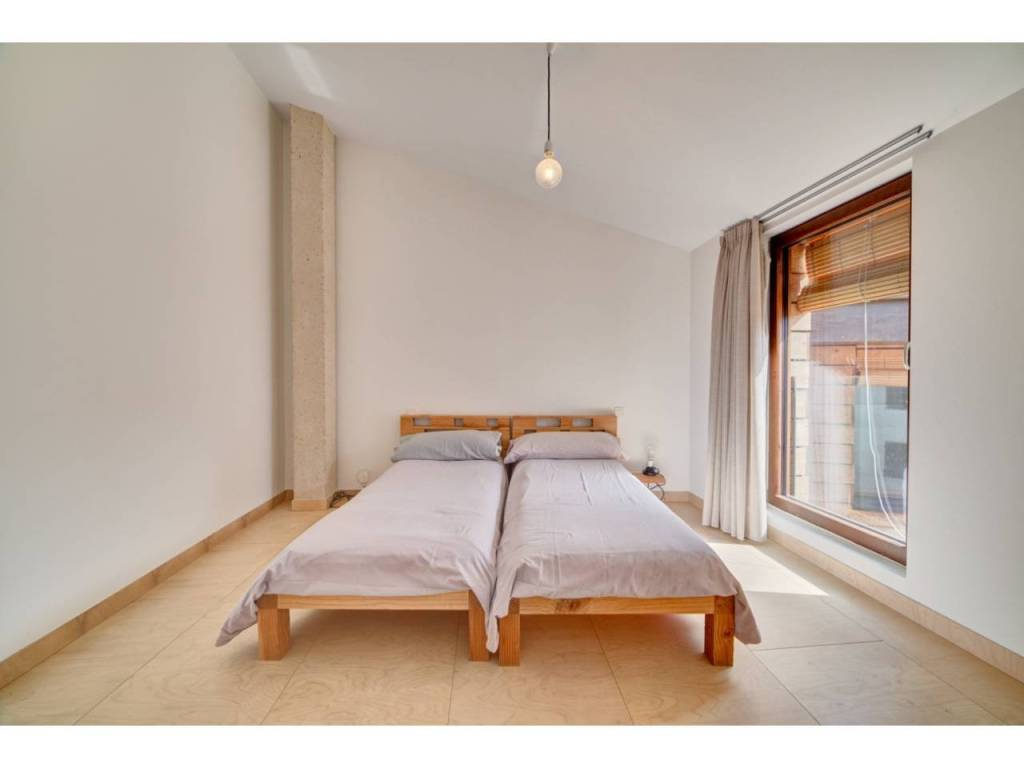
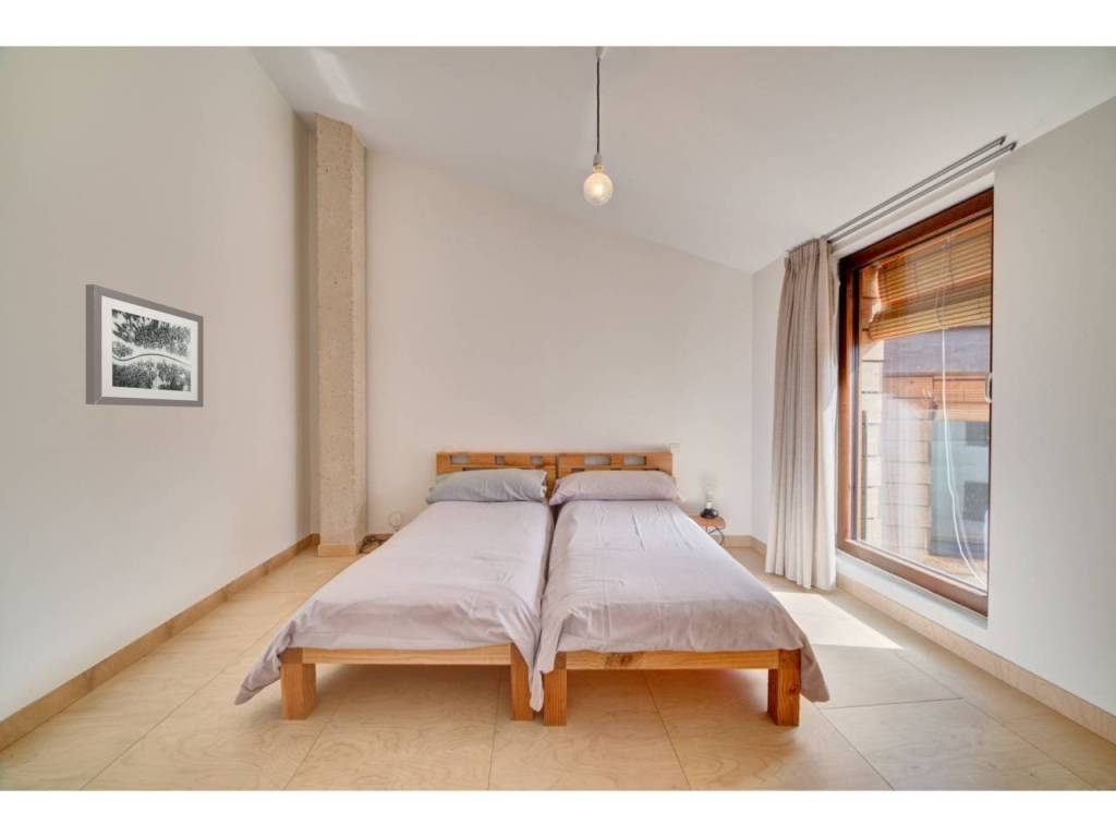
+ wall art (153, 354)
